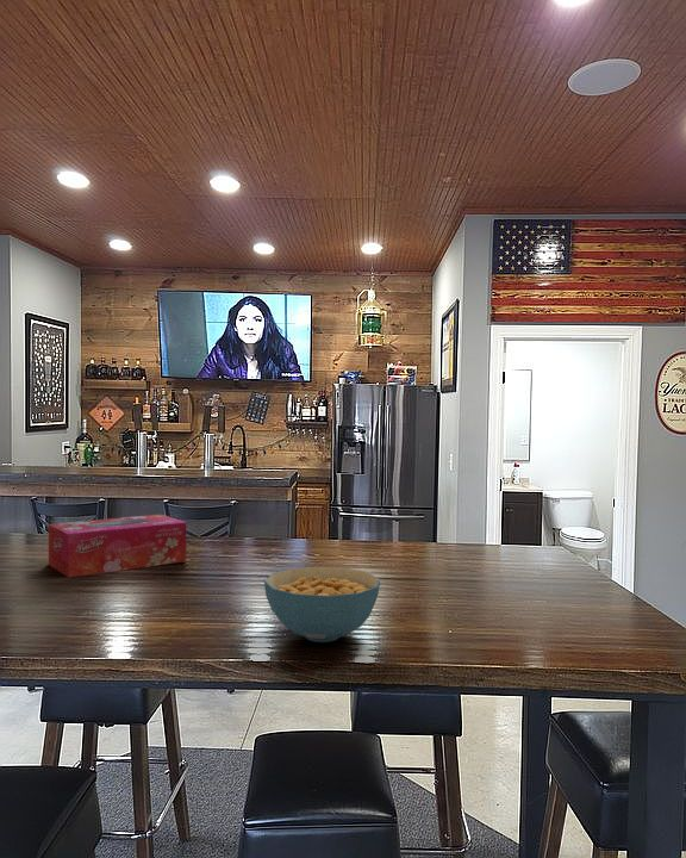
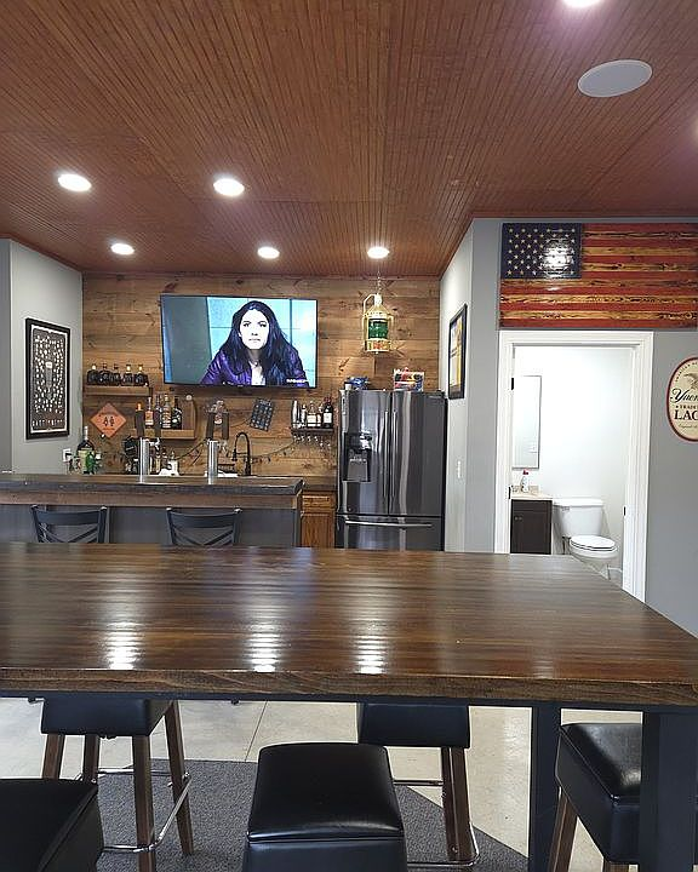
- cereal bowl (322, 608)
- tissue box (118, 542)
